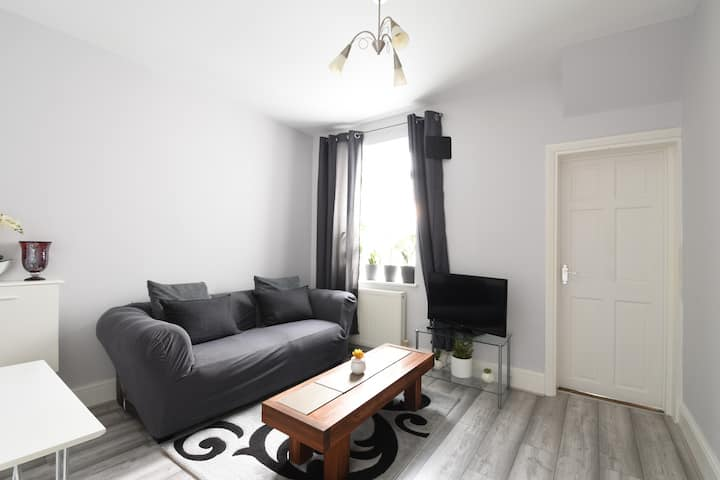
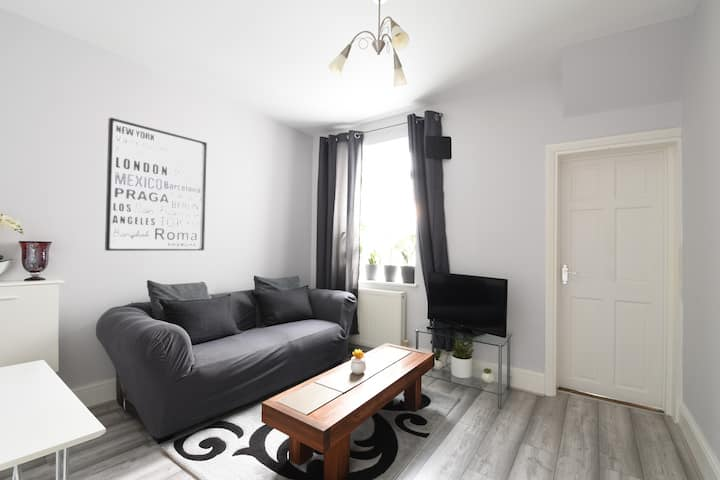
+ wall art (161, 190)
